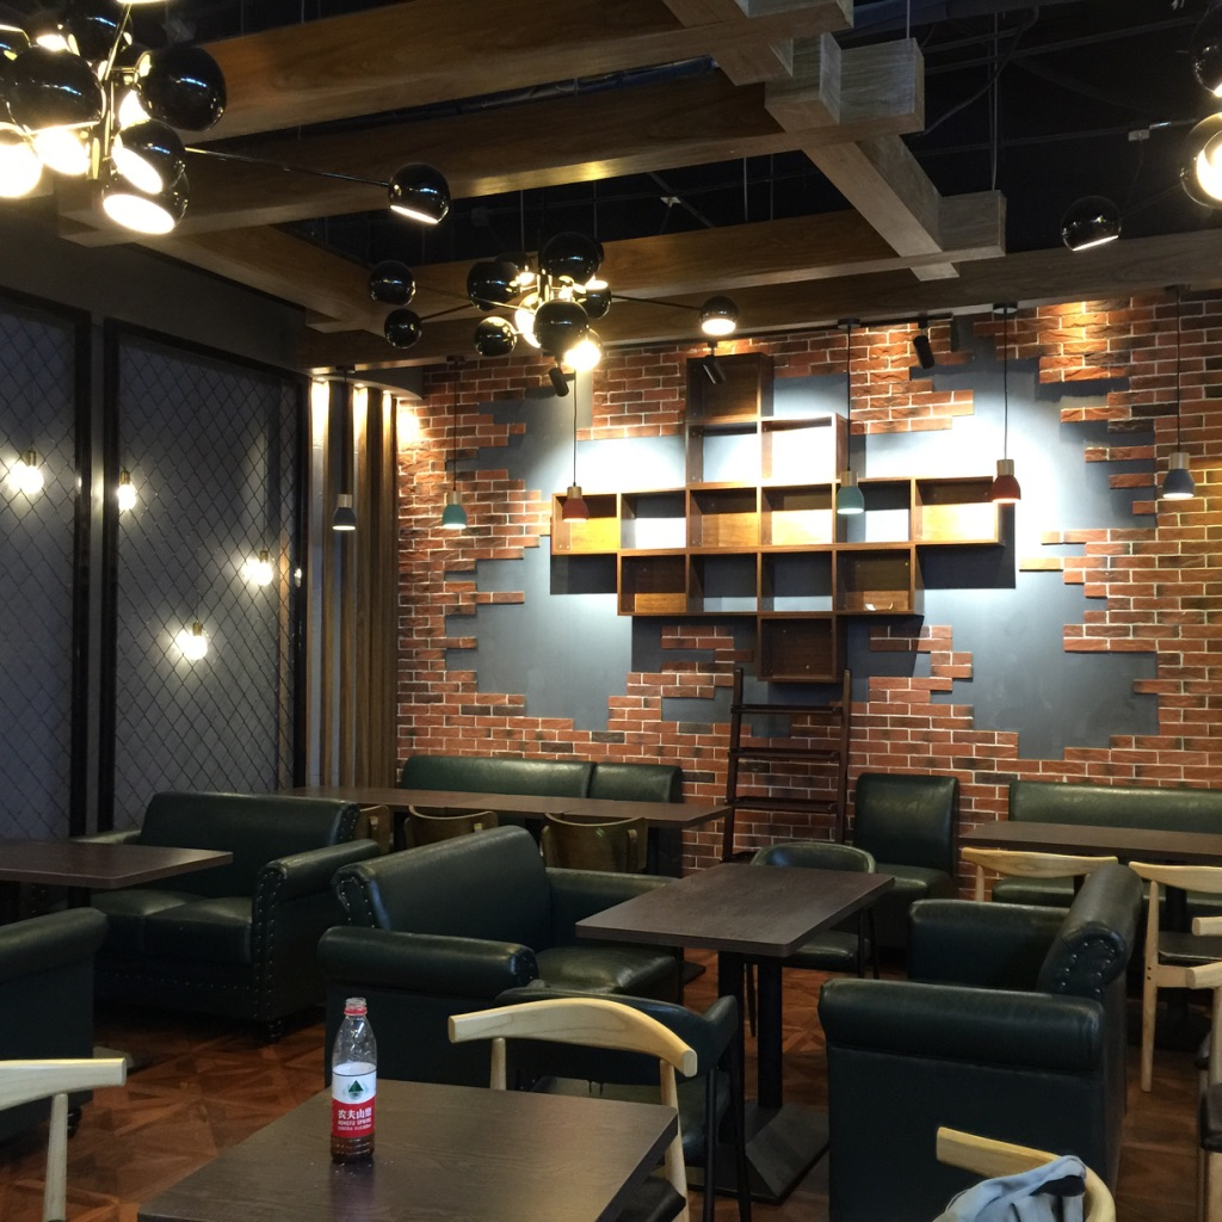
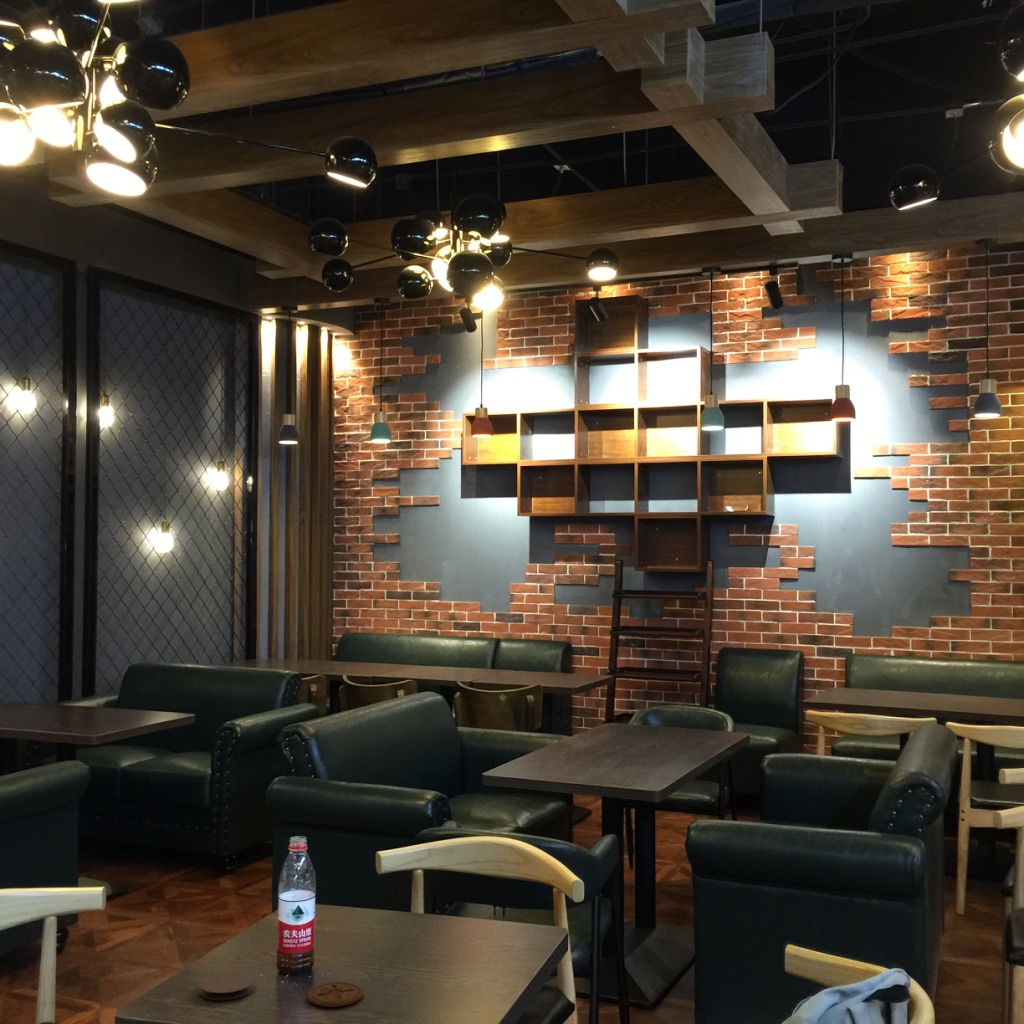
+ coaster (335, 994)
+ coaster (226, 985)
